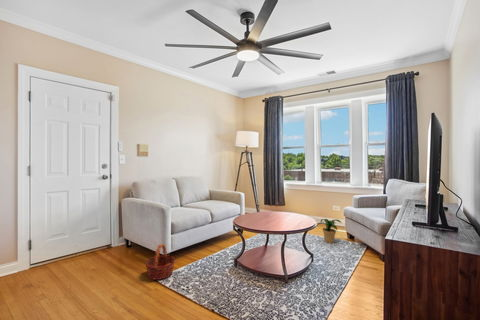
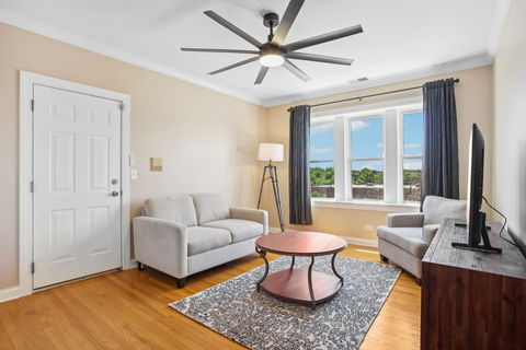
- basket (160, 259)
- potted plant (329, 230)
